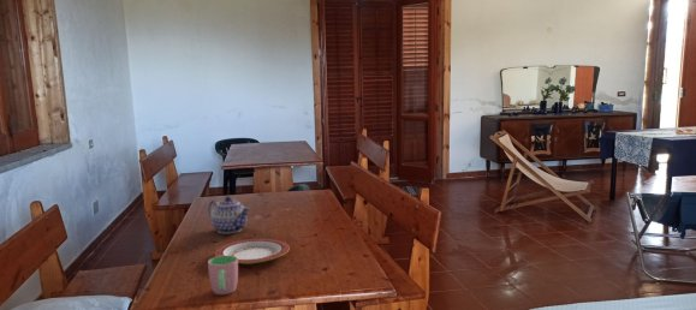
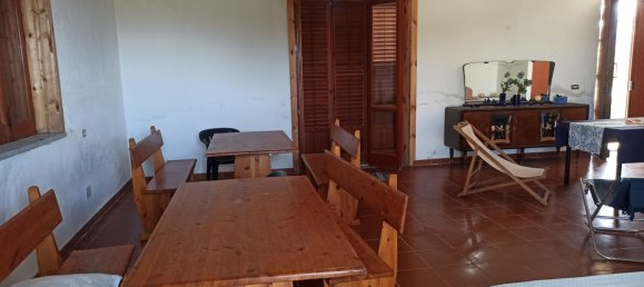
- teapot (228, 213)
- plate (252, 252)
- cup (222, 276)
